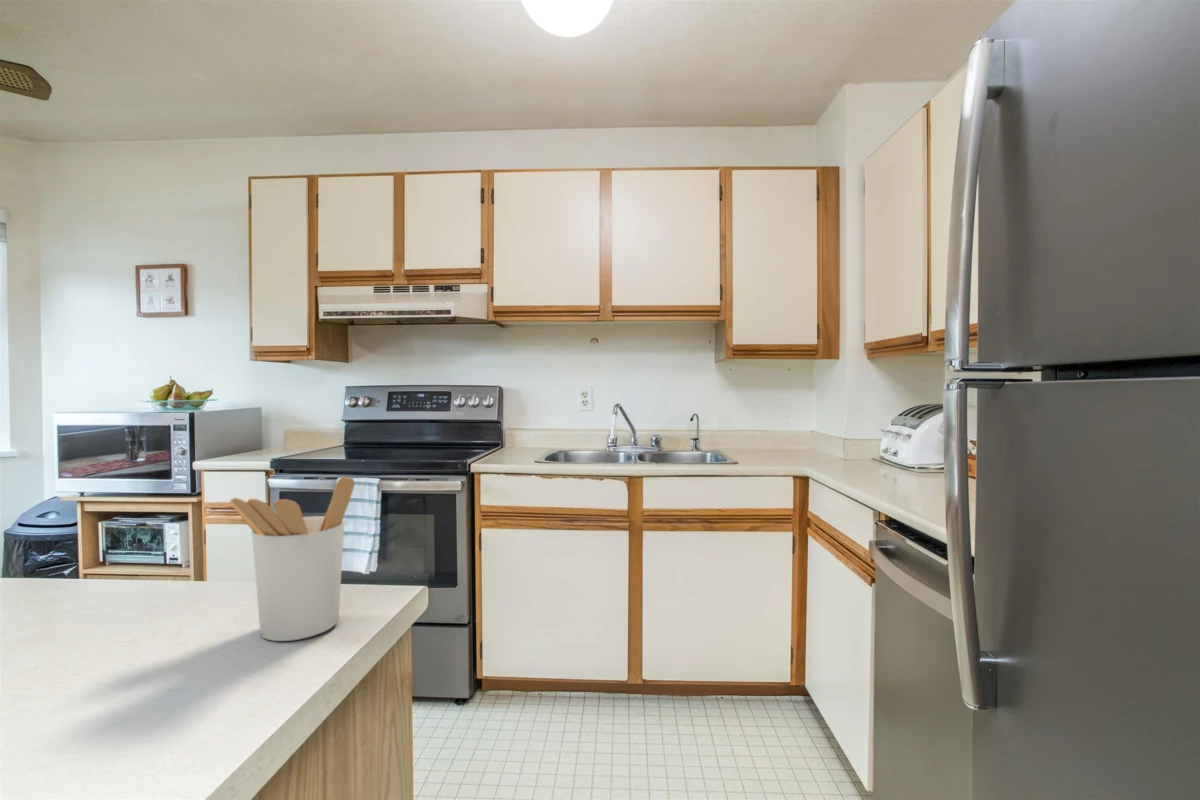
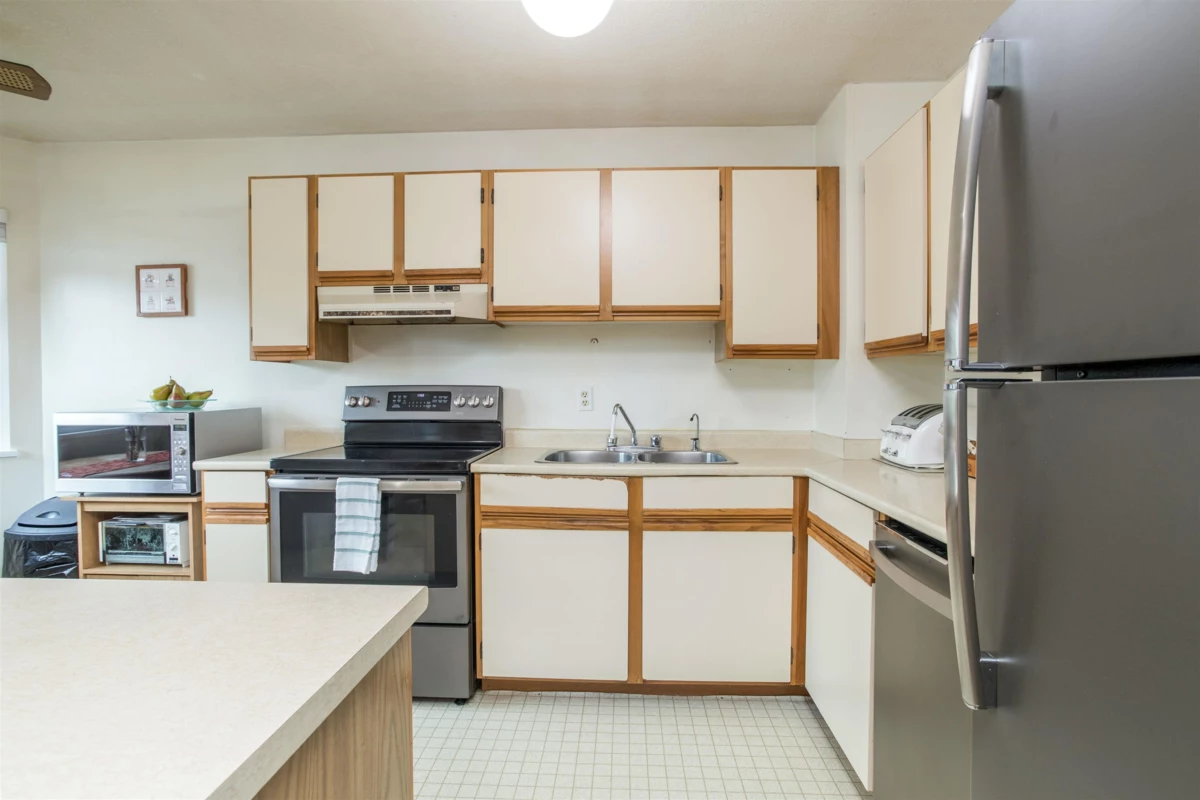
- utensil holder (290, 557)
